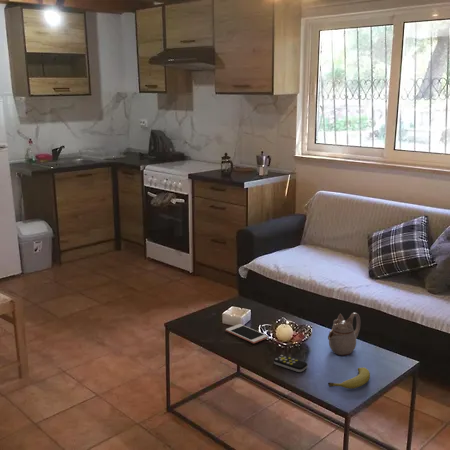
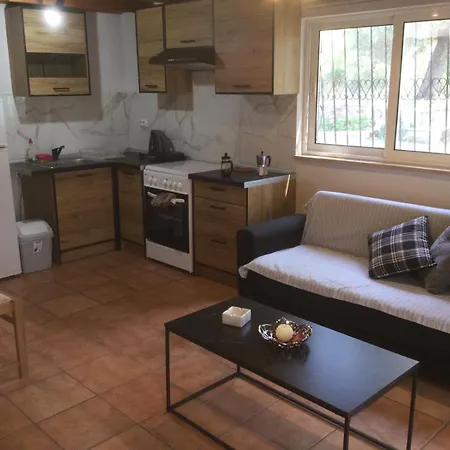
- remote control (290, 363)
- cell phone (246, 333)
- teapot (344, 333)
- fruit (353, 378)
